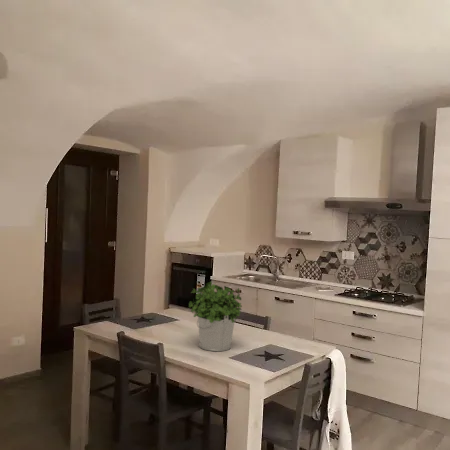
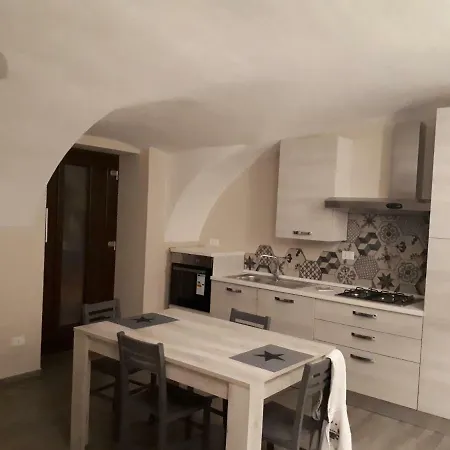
- potted plant (215, 315)
